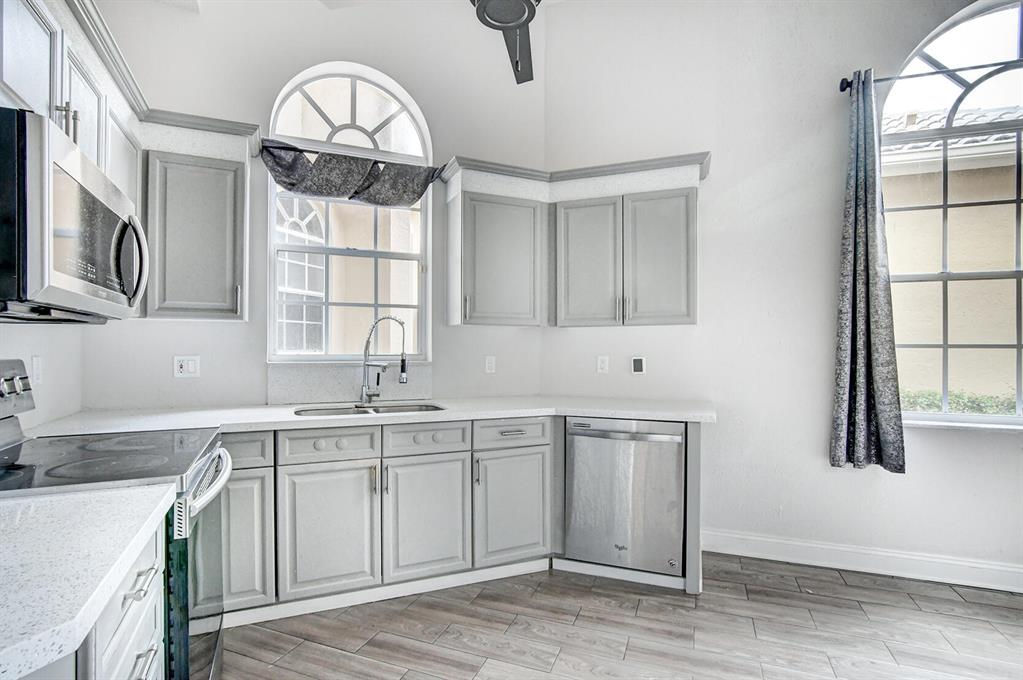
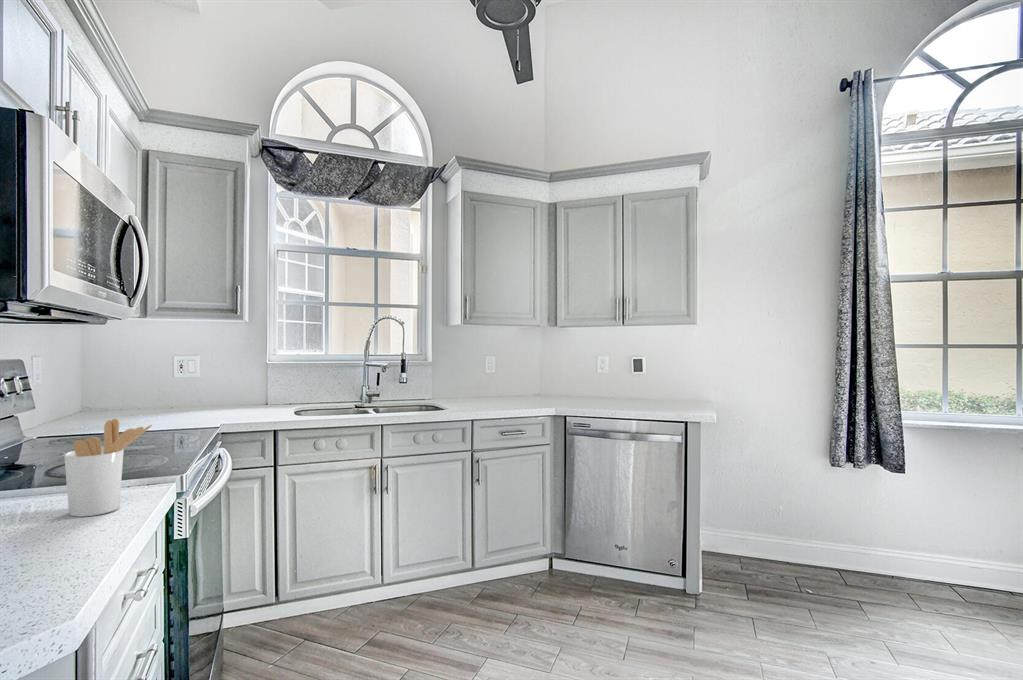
+ utensil holder (108, 466)
